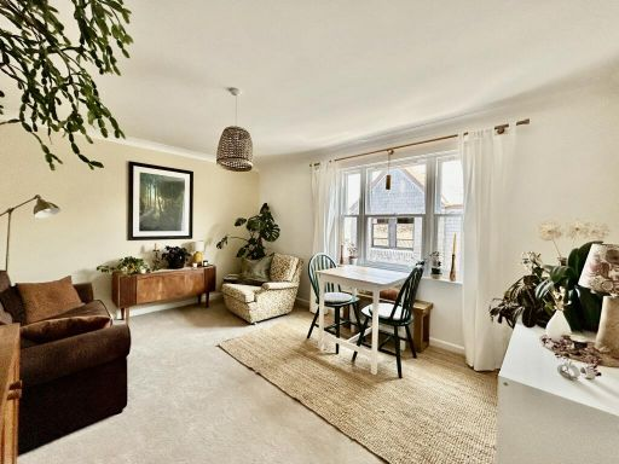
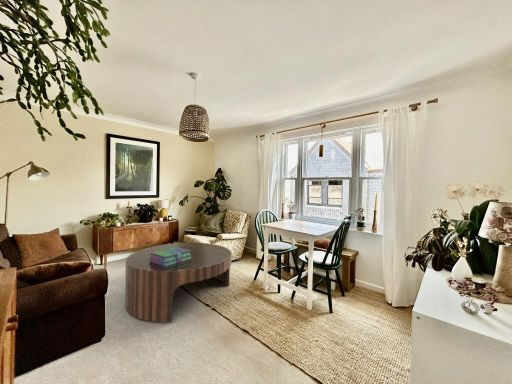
+ stack of books (171, 255)
+ coffee table (181, 273)
